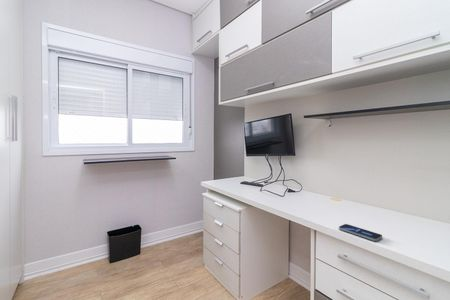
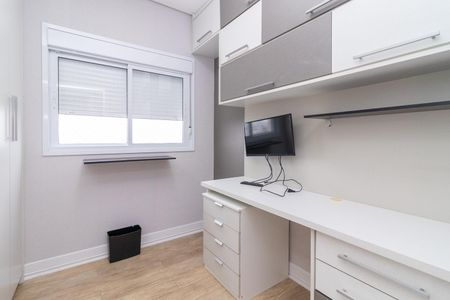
- smartphone (359, 231)
